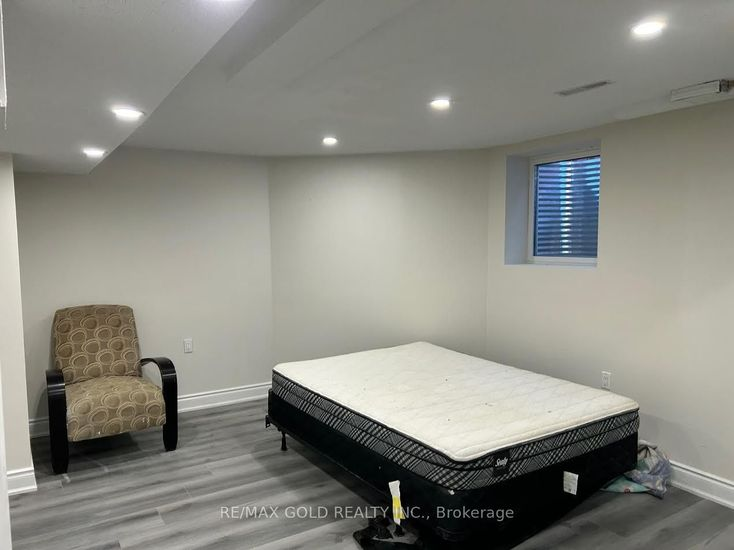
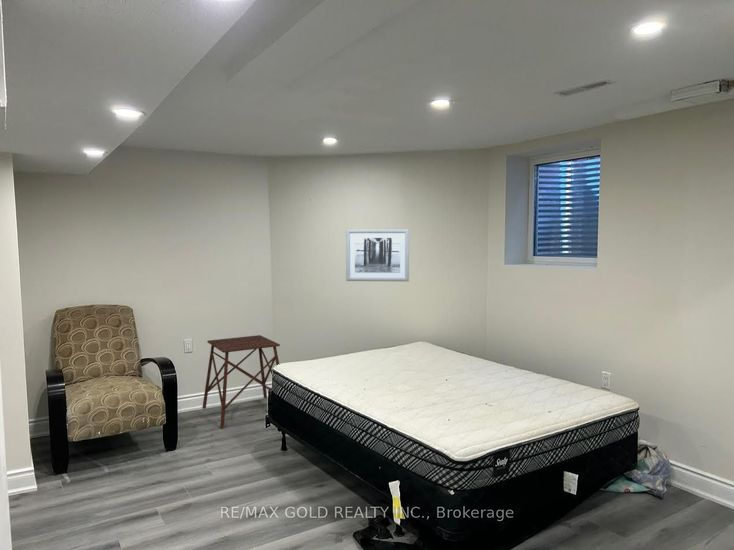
+ side table (245, 374)
+ wall art (377, 255)
